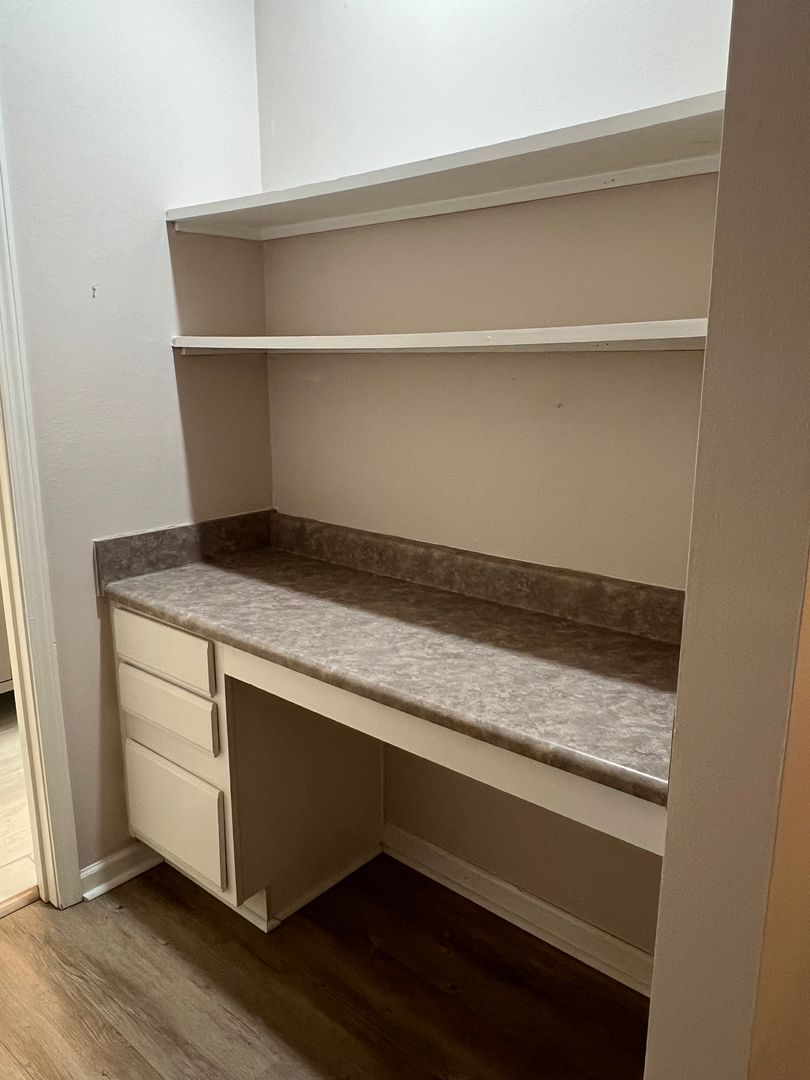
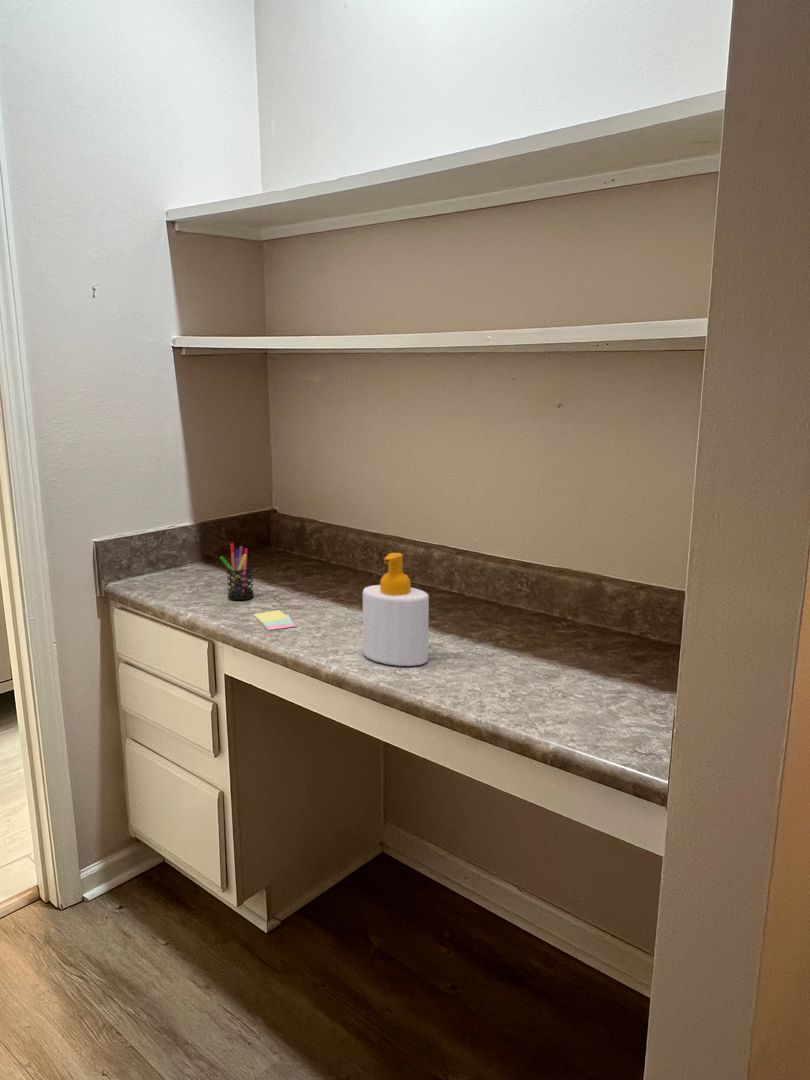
+ pen holder (236, 571)
+ soap bottle (395, 606)
+ sticky notes (275, 619)
